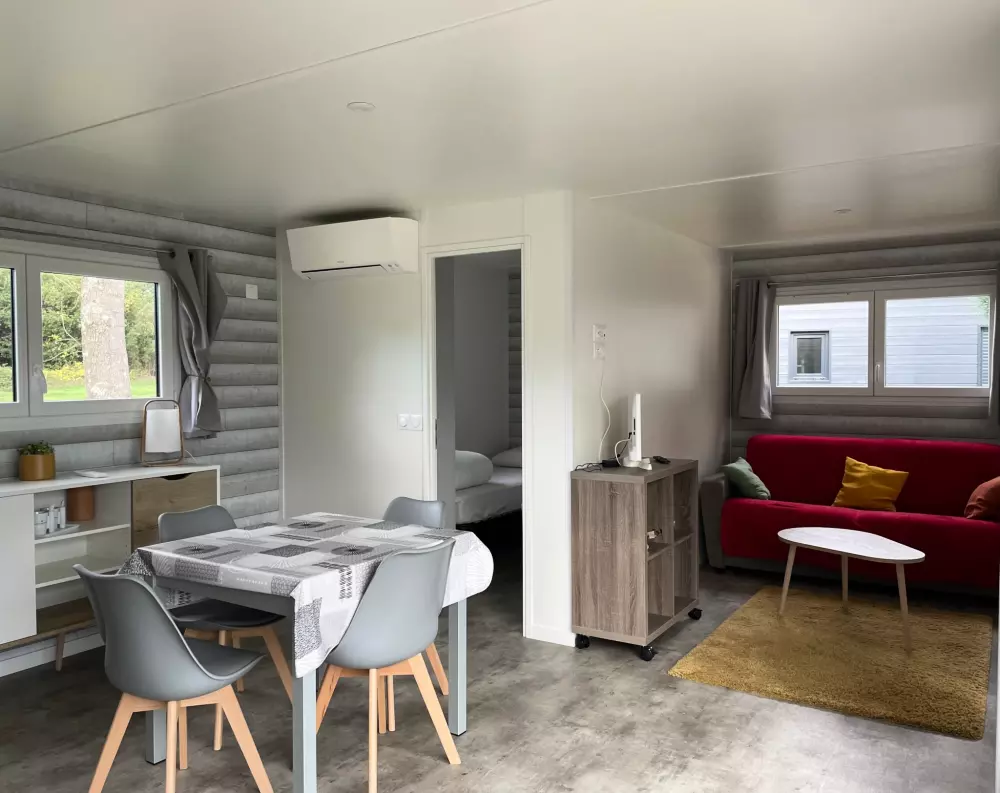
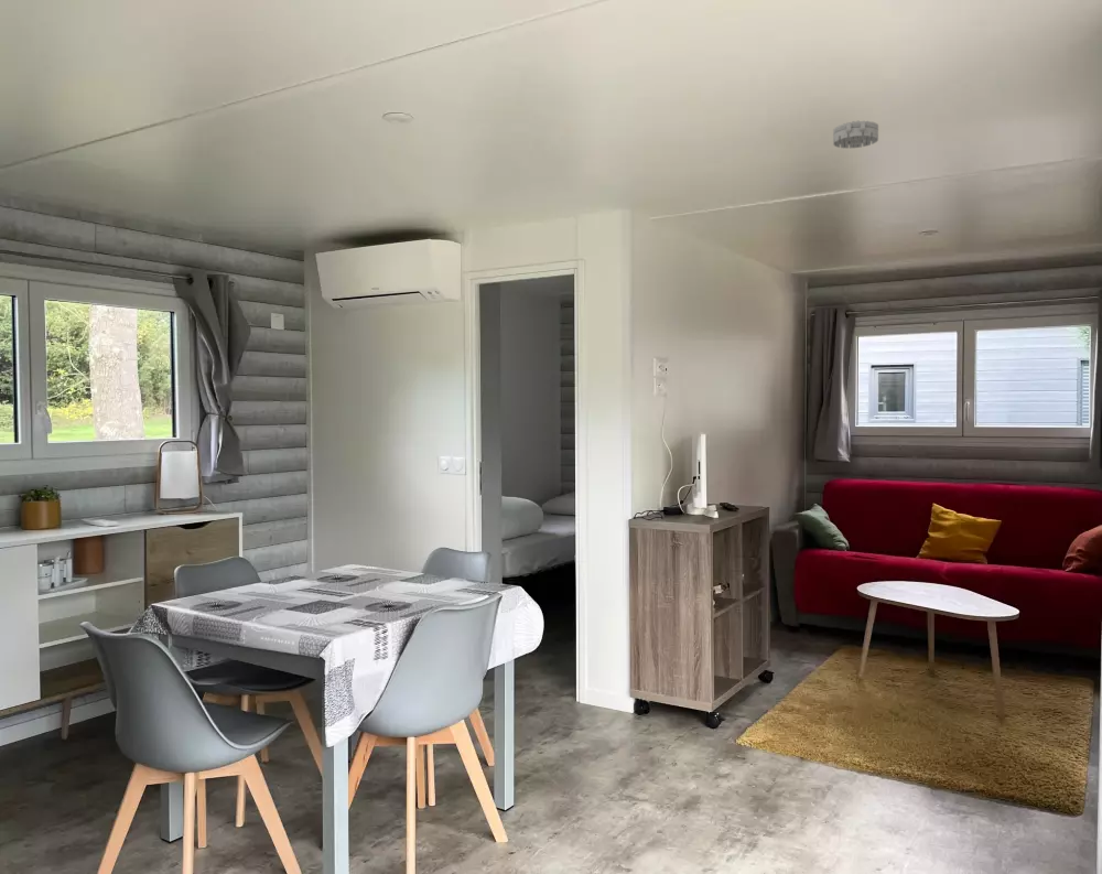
+ smoke detector (855, 133)
